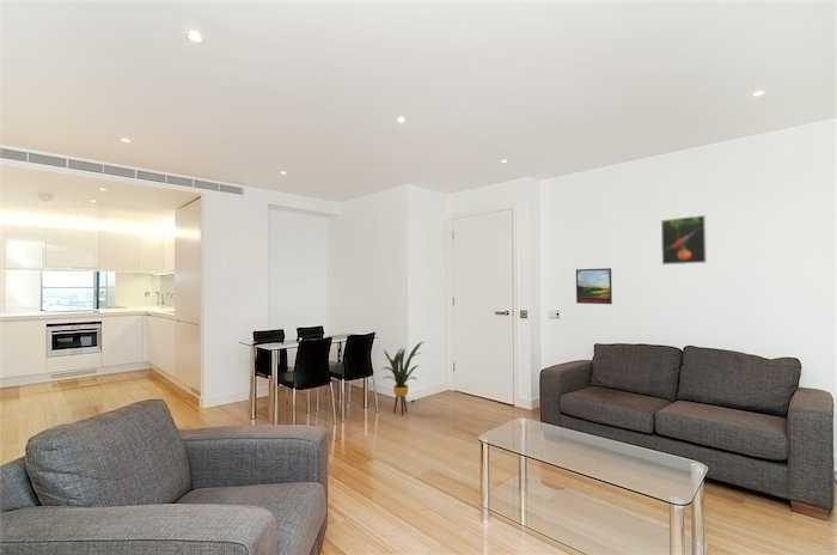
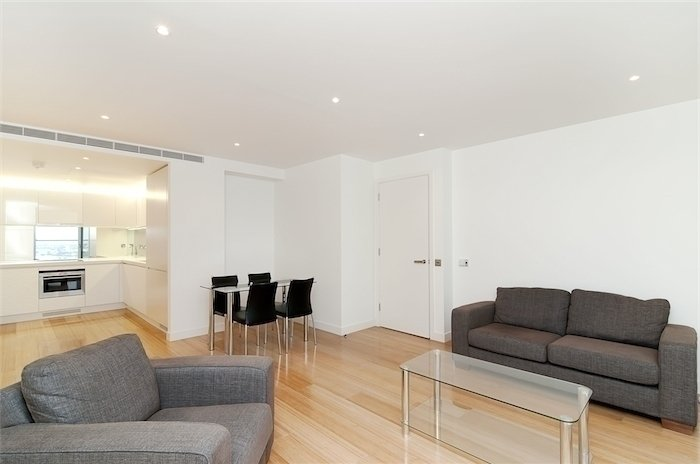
- house plant (404, 378)
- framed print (683, 240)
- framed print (593, 286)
